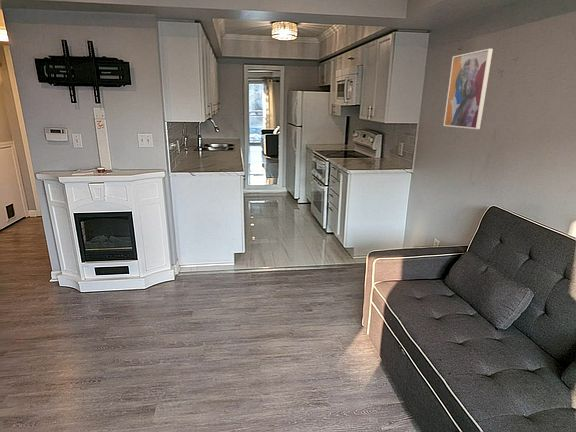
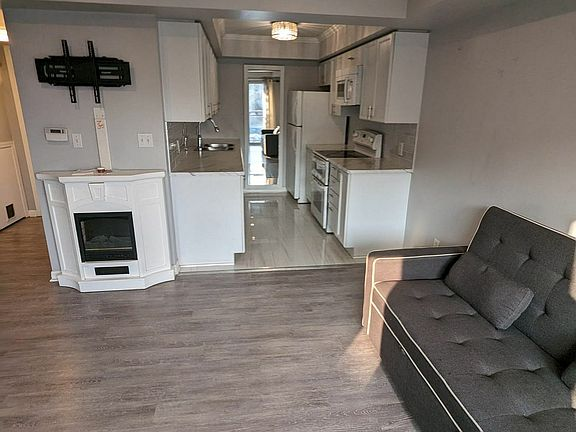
- wall art (465, 91)
